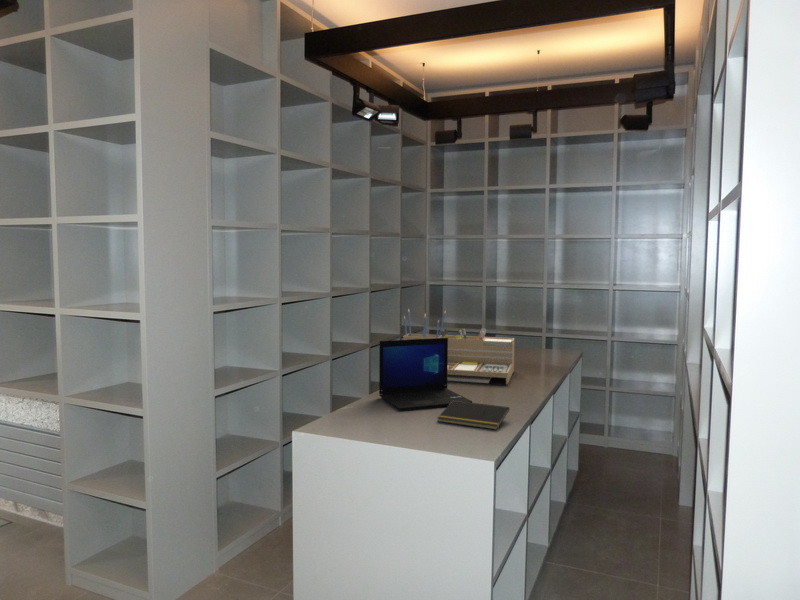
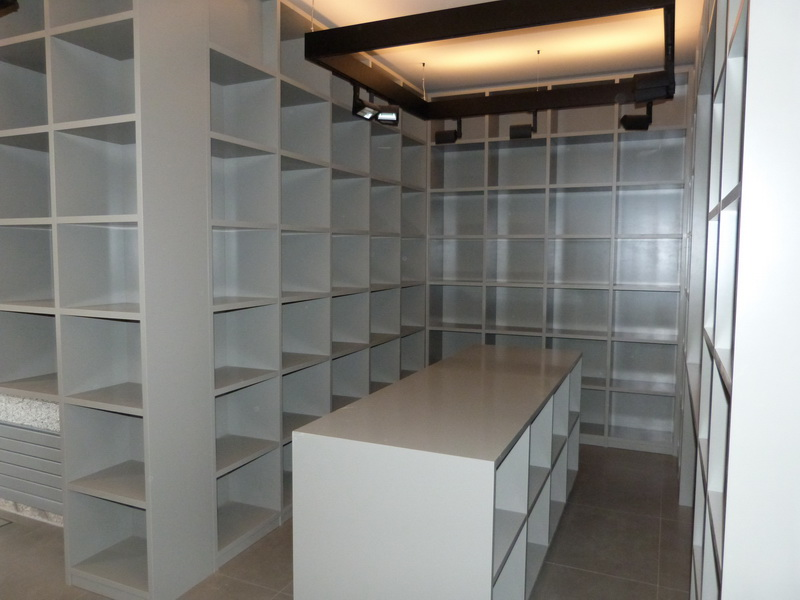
- notepad (473, 414)
- laptop (424, 371)
- desk organizer (453, 343)
